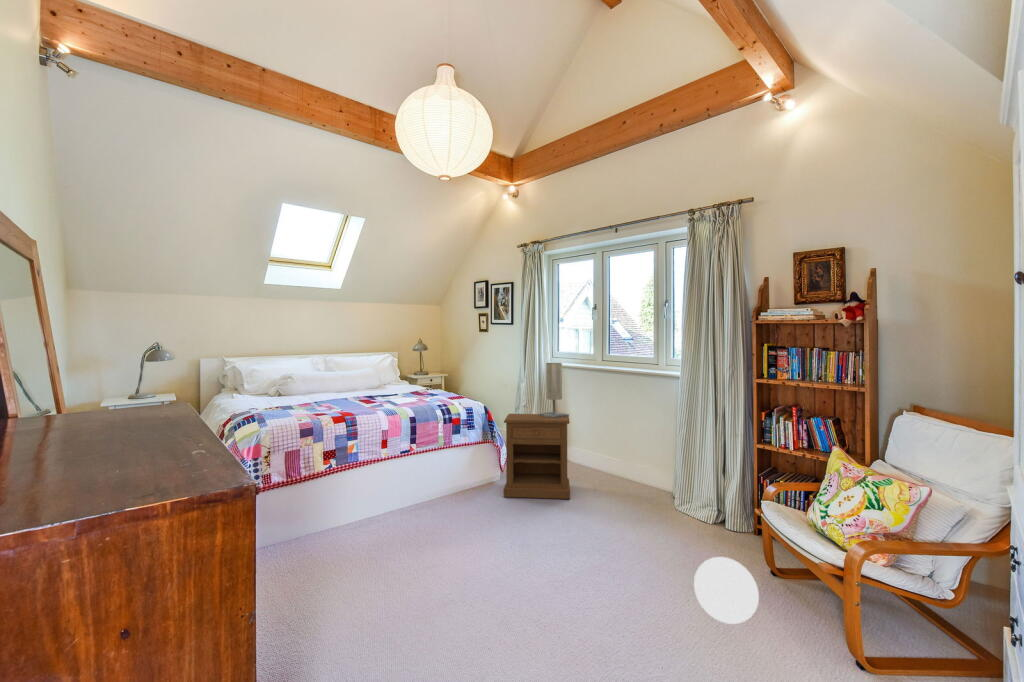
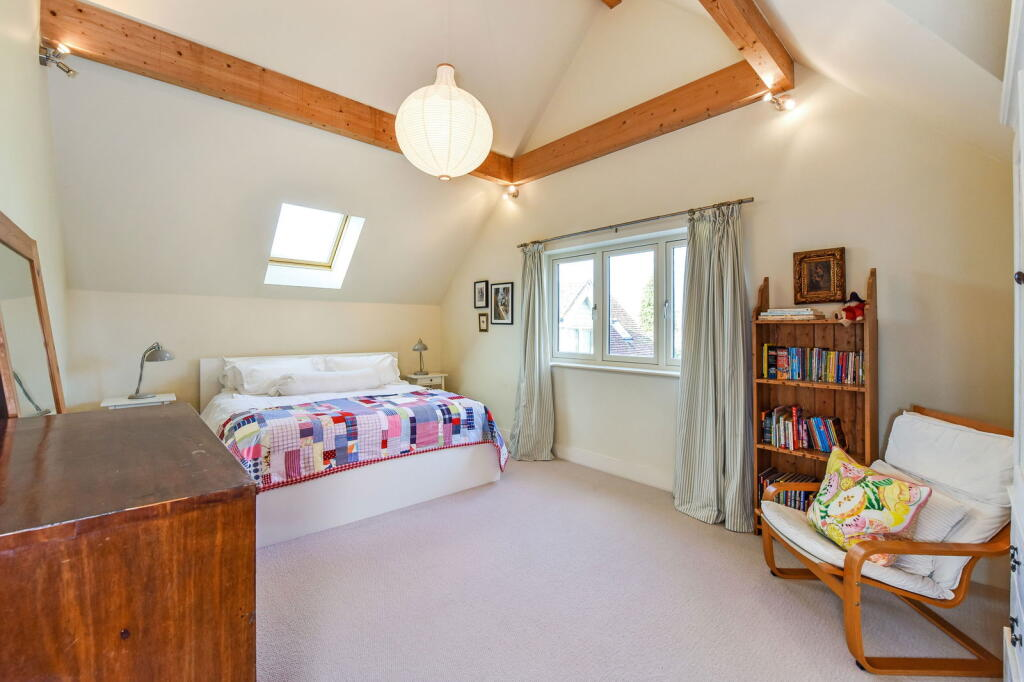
- nightstand (537, 454)
- table lamp (554, 389)
- ball (725, 589)
